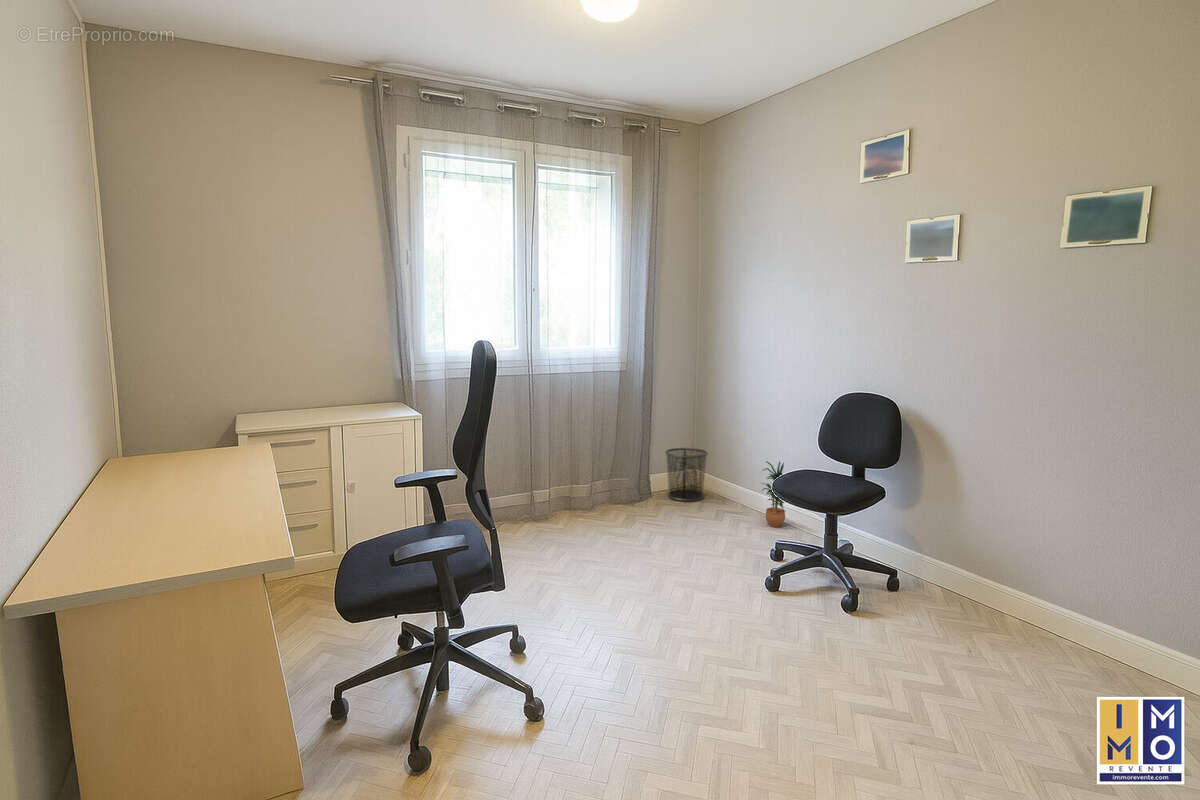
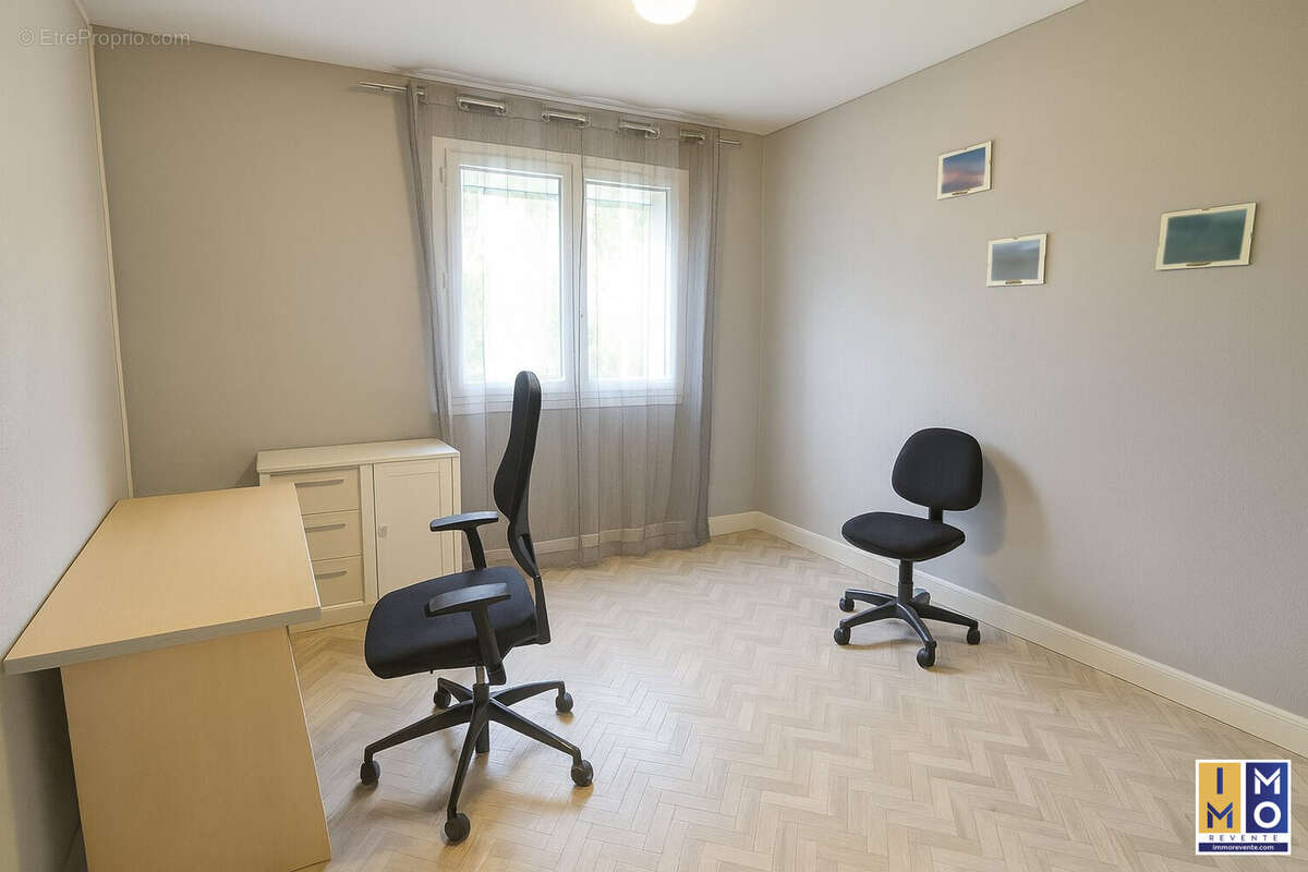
- potted plant (777, 497)
- waste bin (685, 474)
